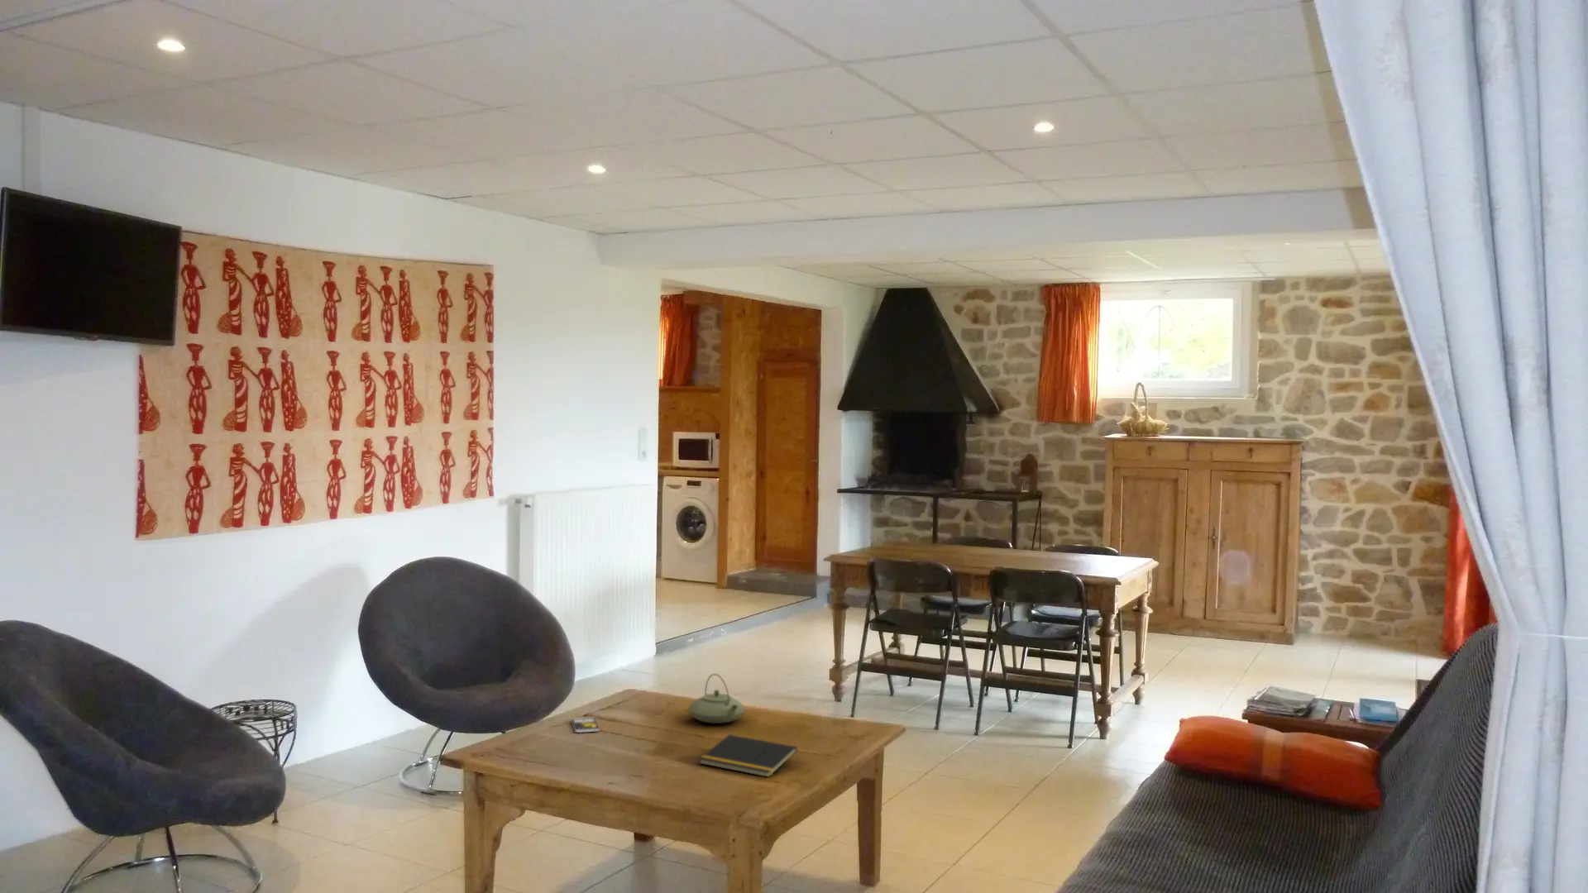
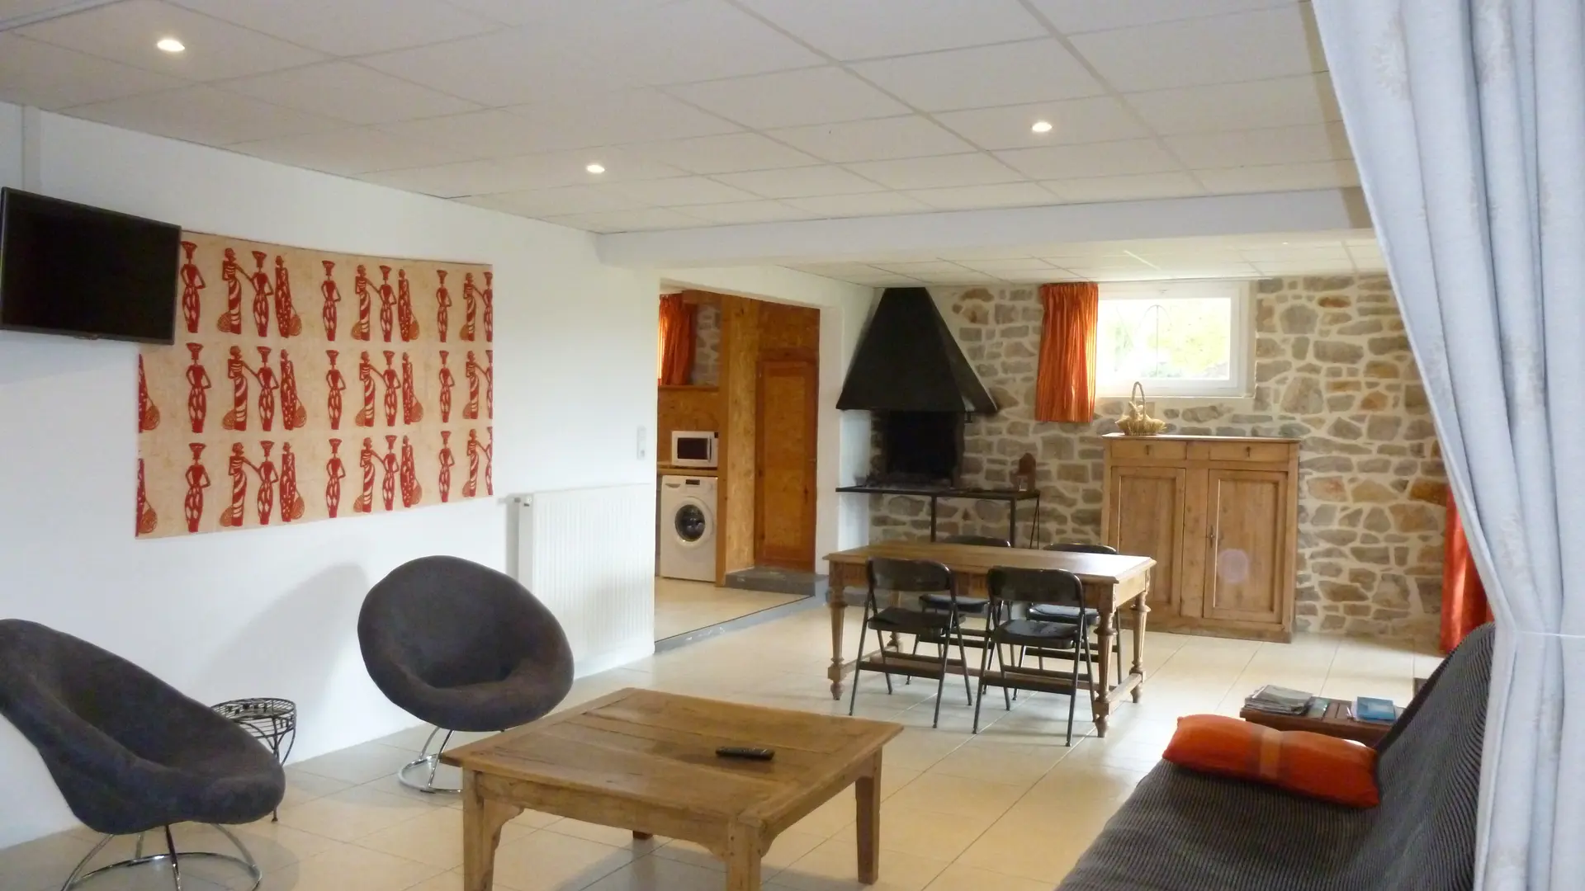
- notepad (748, 755)
- smartphone (585, 724)
- teapot (718, 697)
